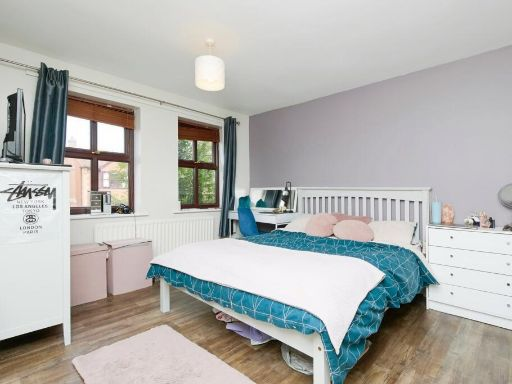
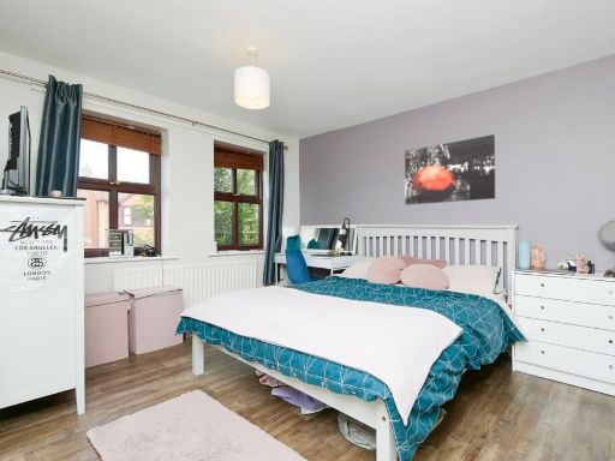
+ wall art (446, 173)
